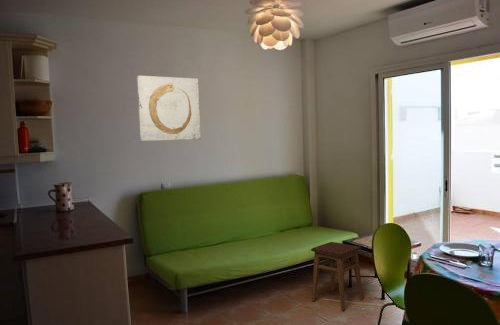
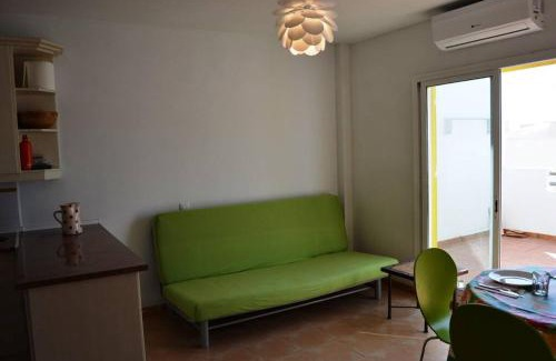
- wall art (169, 108)
- stool (336, 272)
